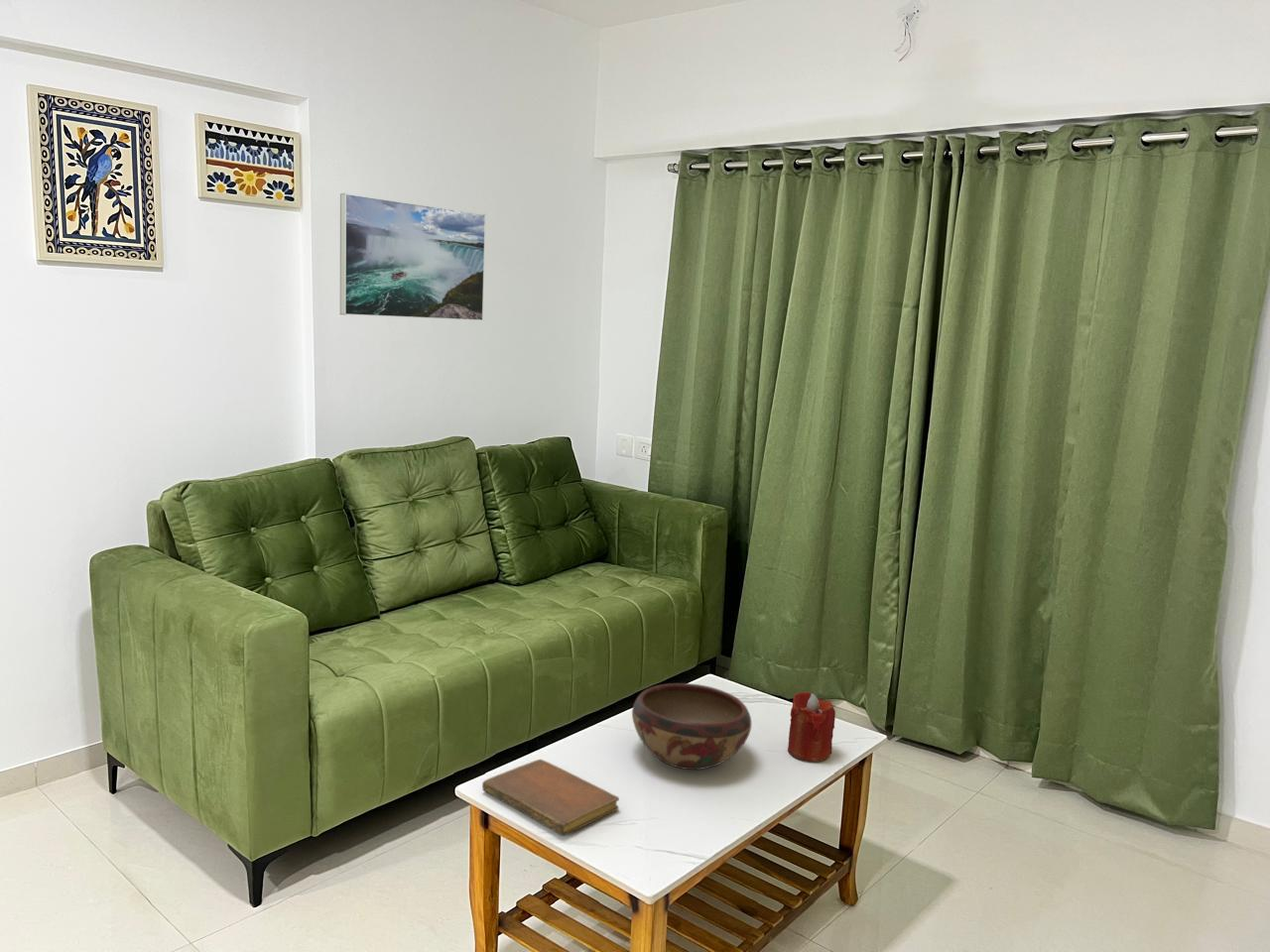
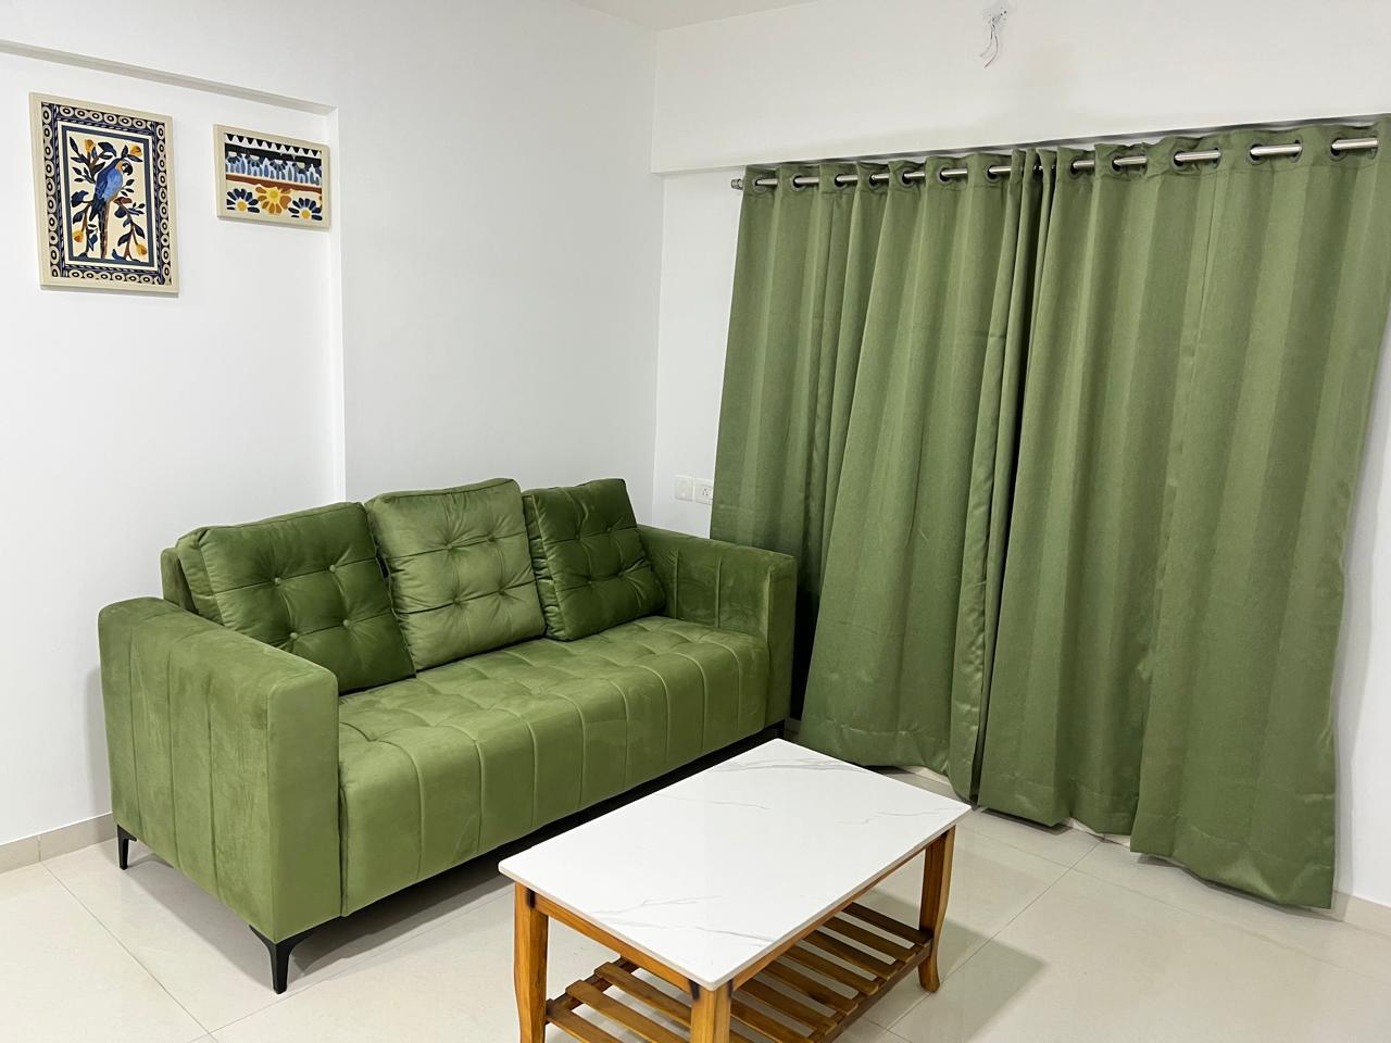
- decorative bowl (691, 728)
- notebook (550, 794)
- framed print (417, 261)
- candle (811, 722)
